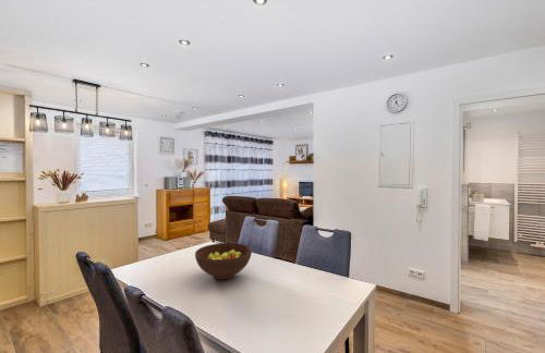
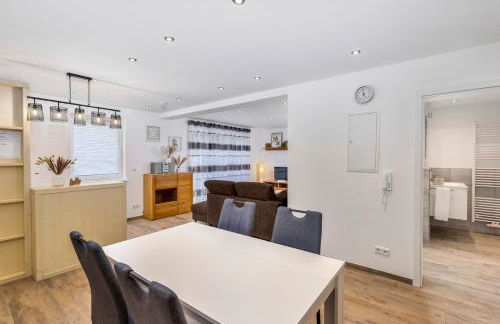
- fruit bowl (223, 263)
